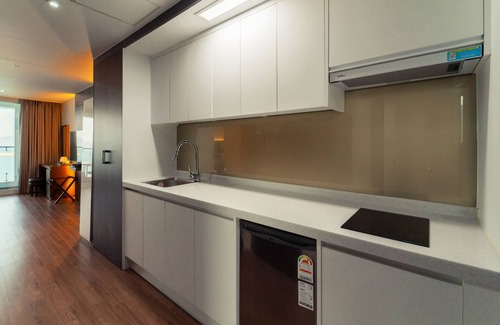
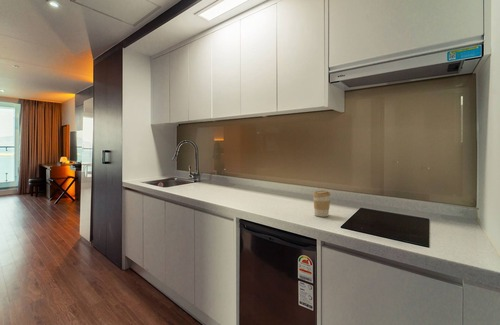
+ coffee cup (321, 202)
